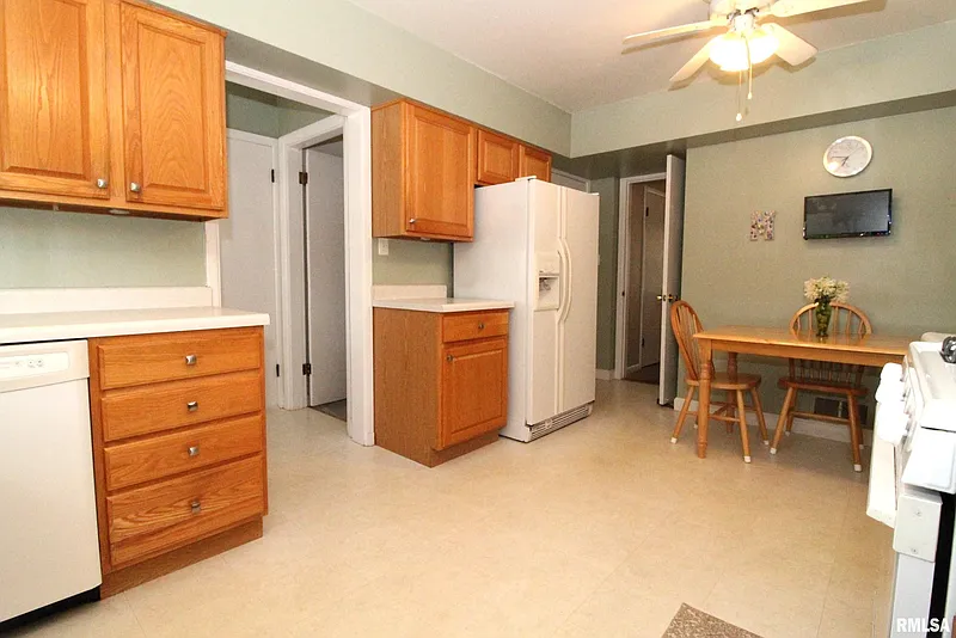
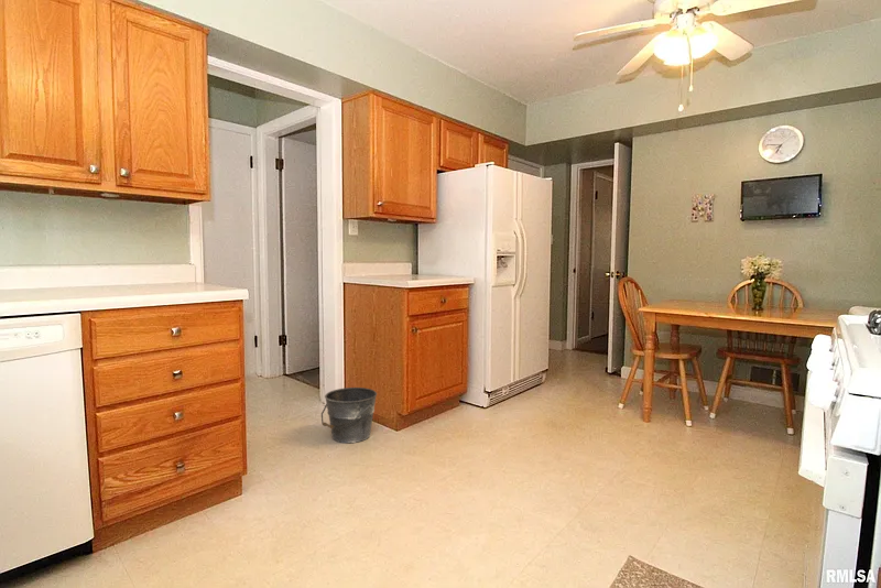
+ bucket (349, 415)
